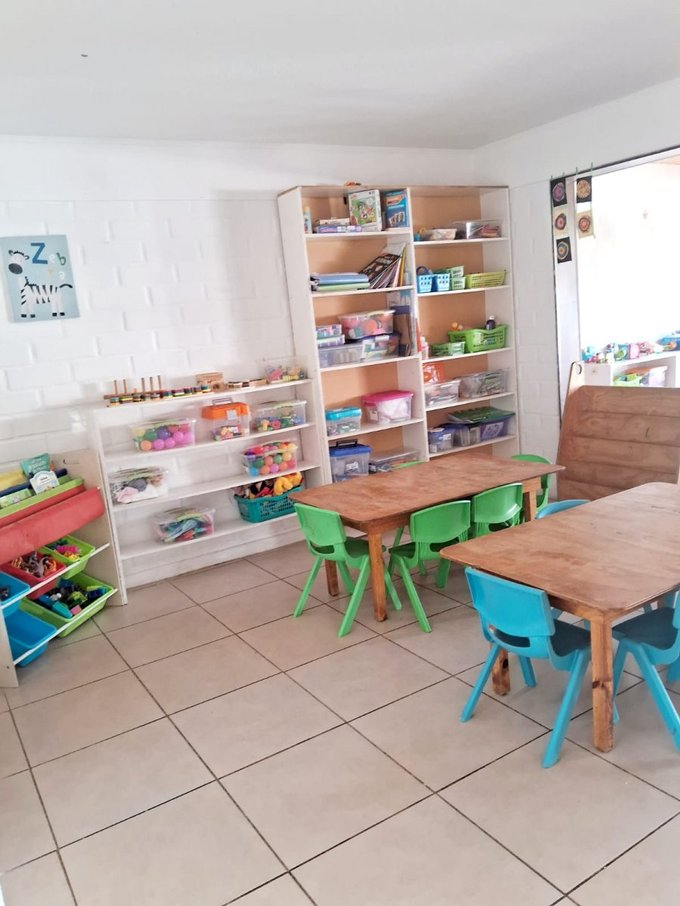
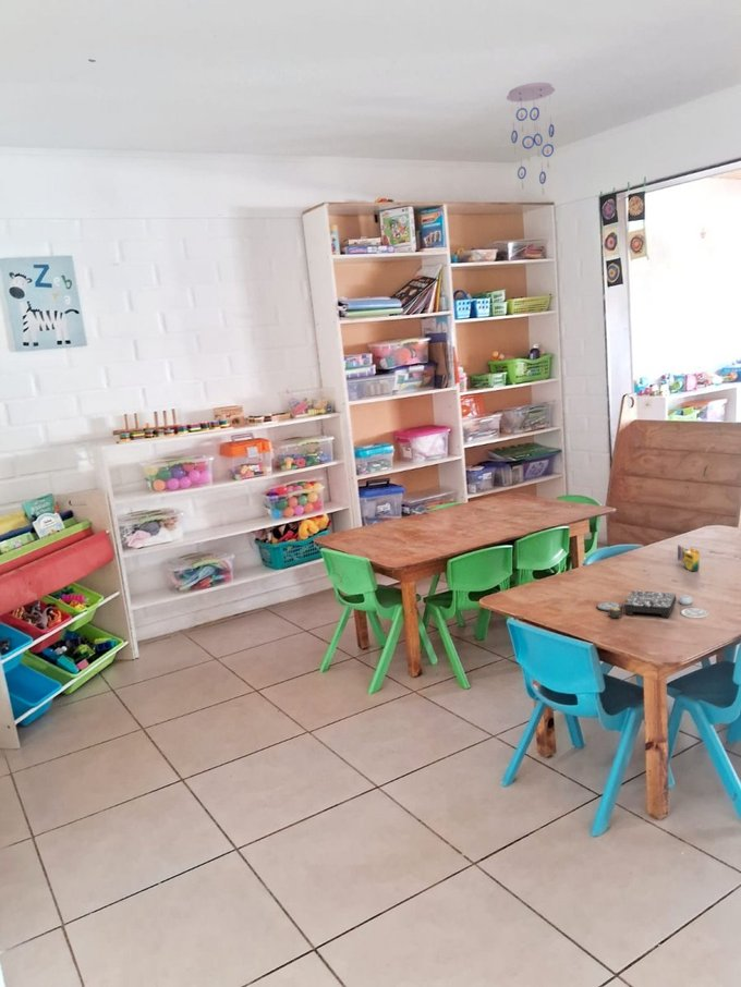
+ ceiling mobile (533, 143)
+ crayon (688, 556)
+ board game (651, 604)
